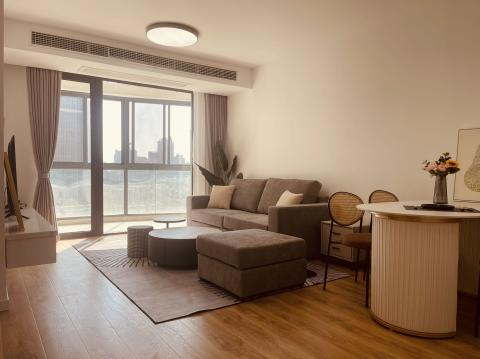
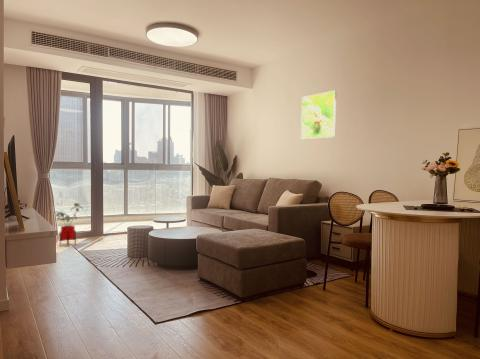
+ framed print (317, 116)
+ house plant (69, 223)
